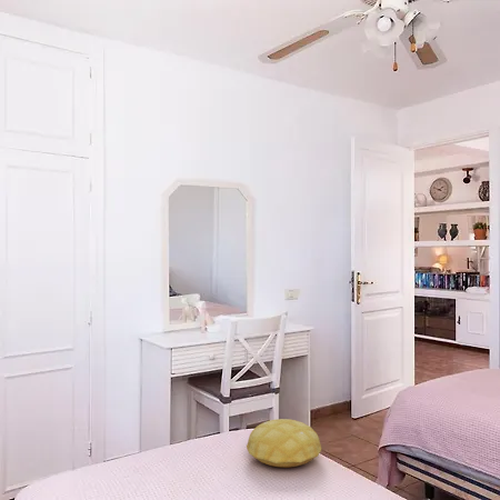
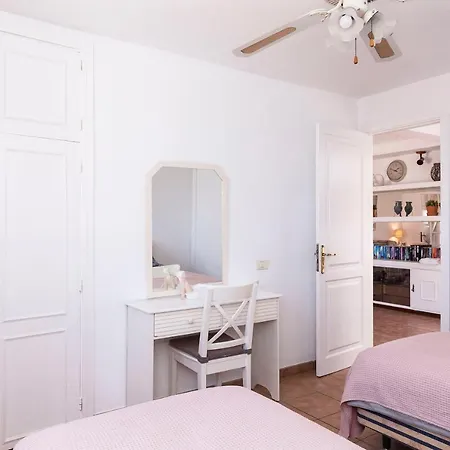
- cushion (283, 441)
